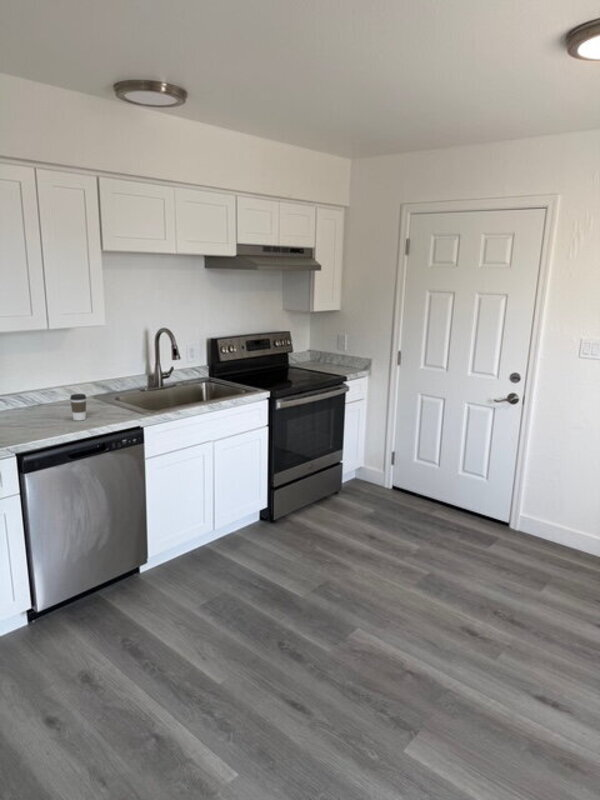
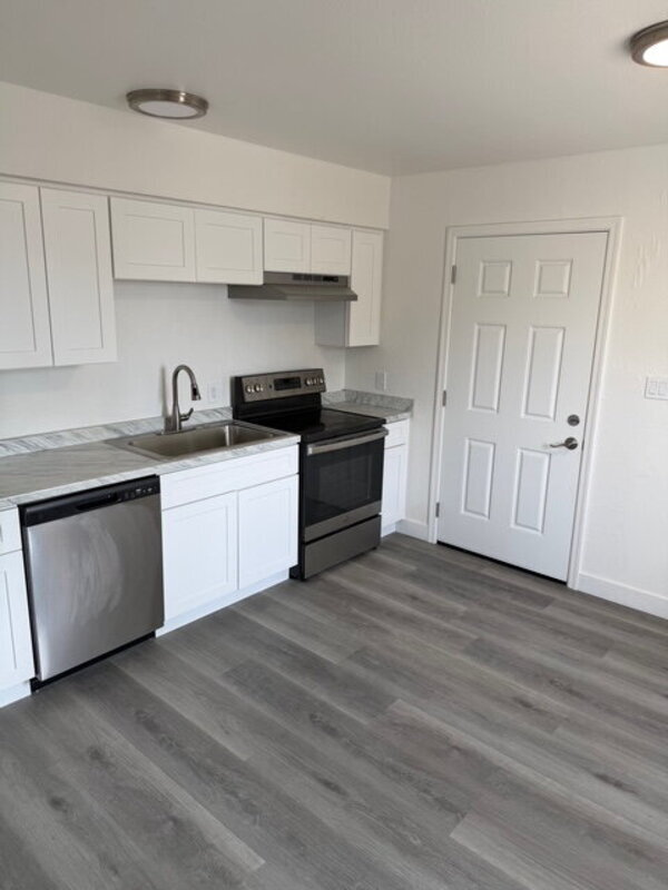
- coffee cup (78, 407)
